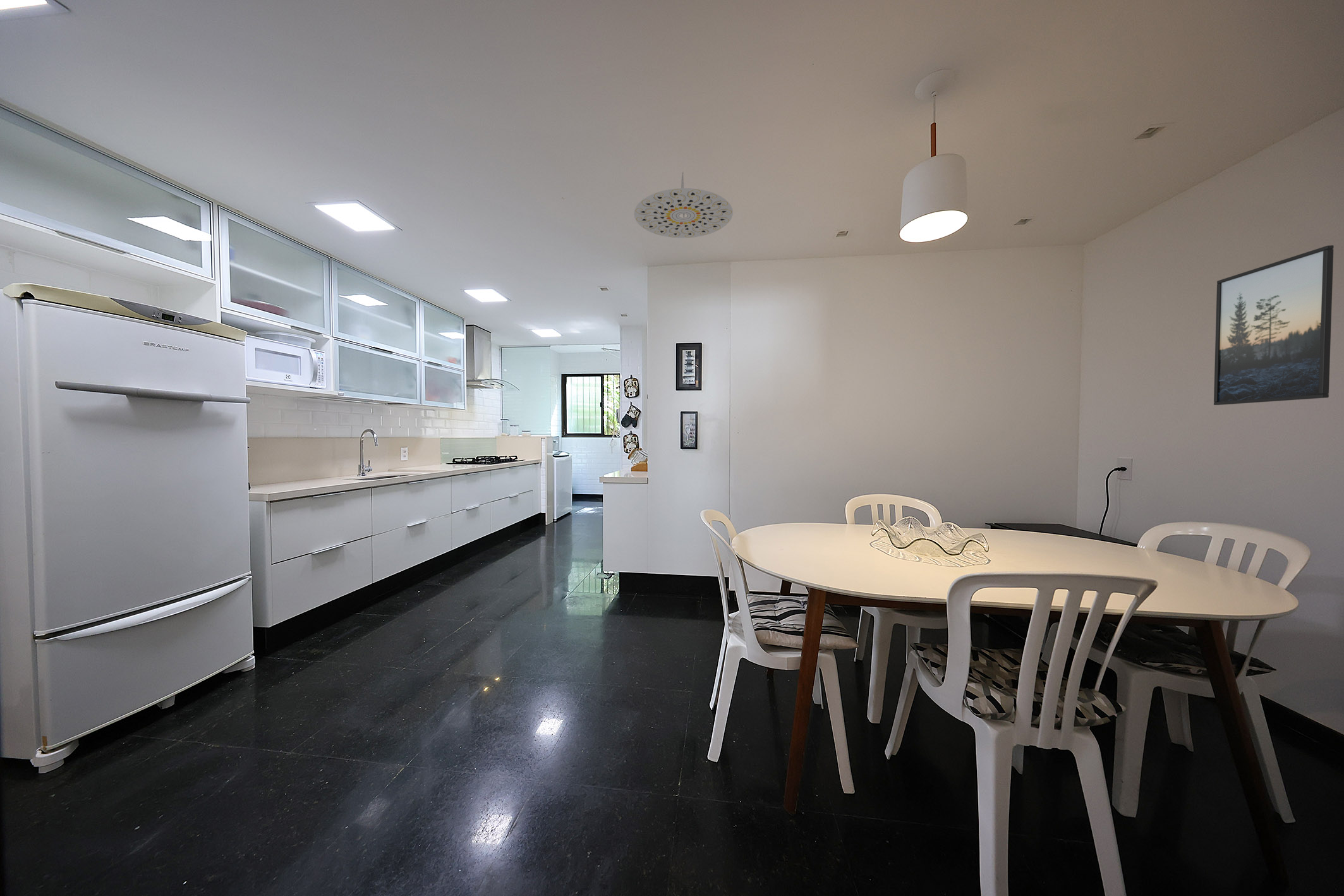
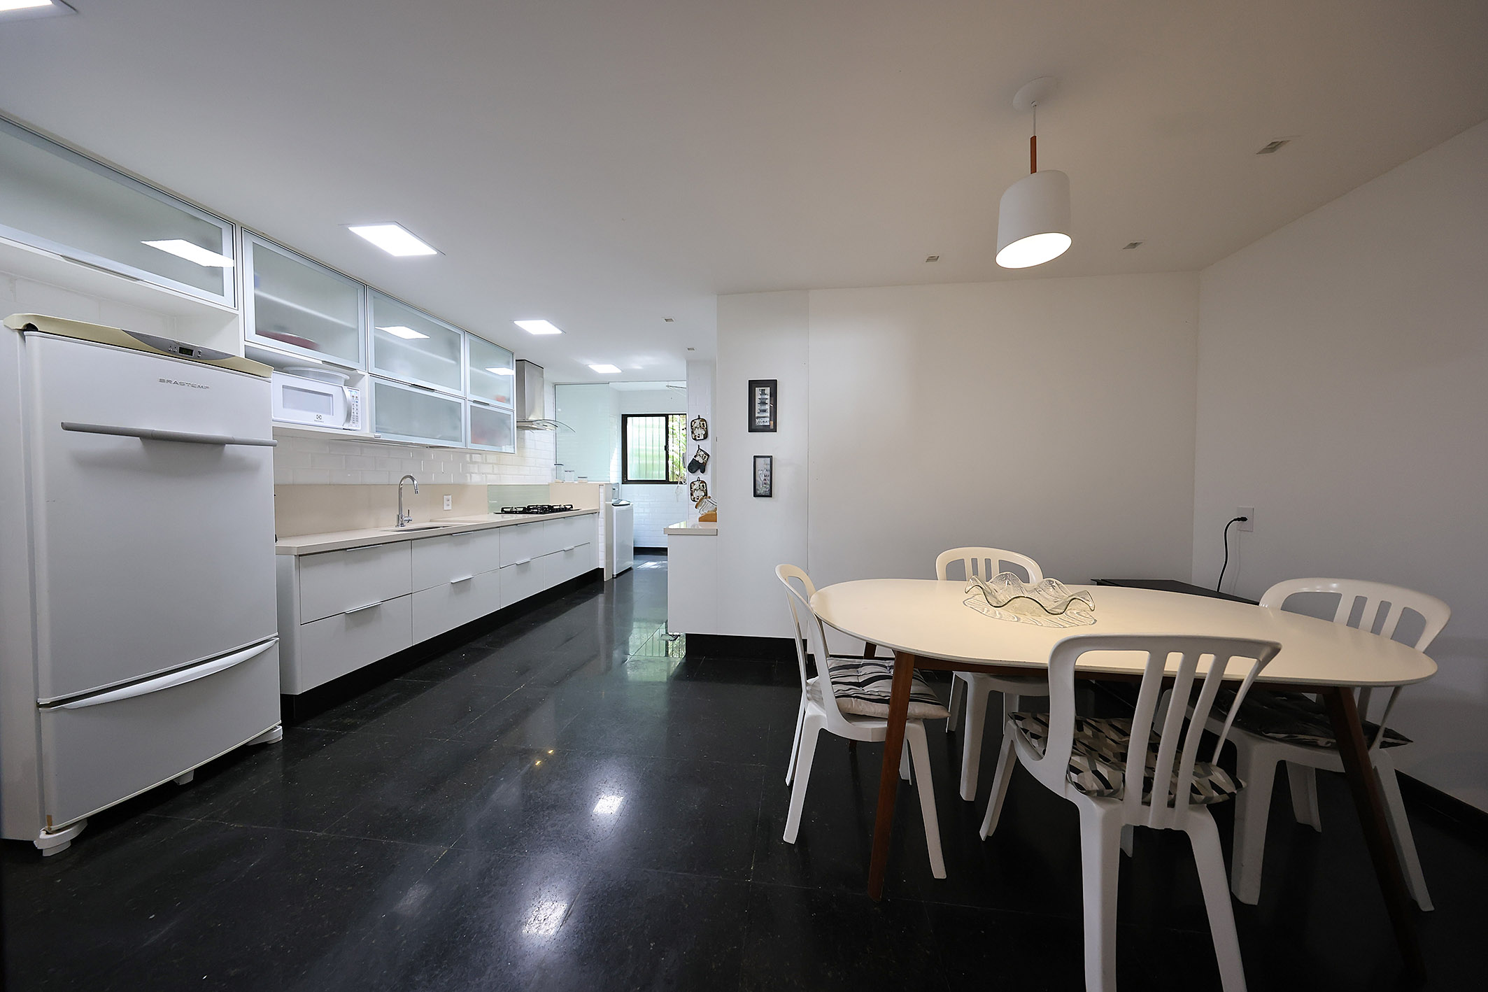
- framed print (1267, 333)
- ceiling light (683, 193)
